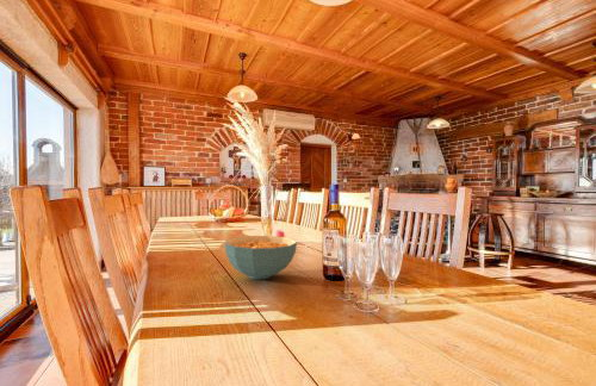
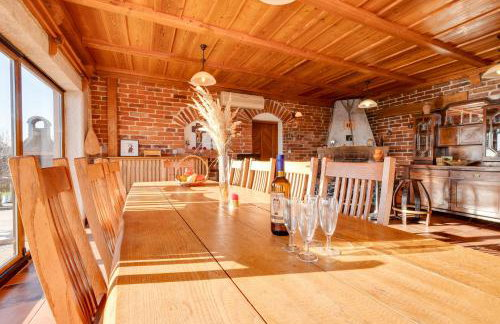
- cereal bowl (260, 259)
